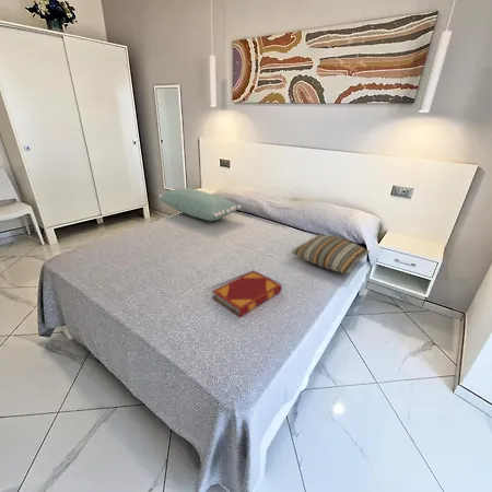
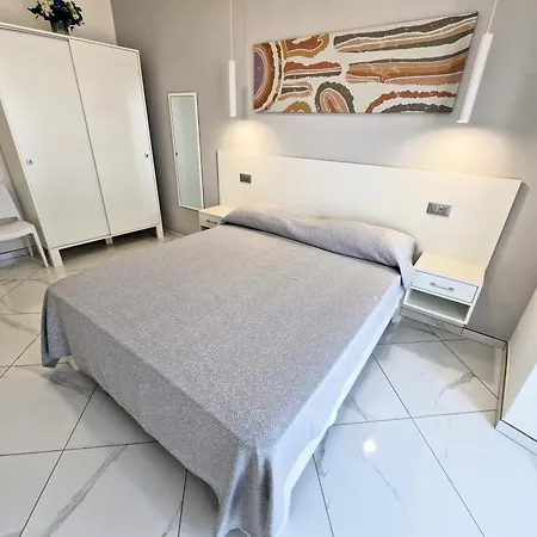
- pillow (330, 251)
- pillow (199, 202)
- hardback book (247, 291)
